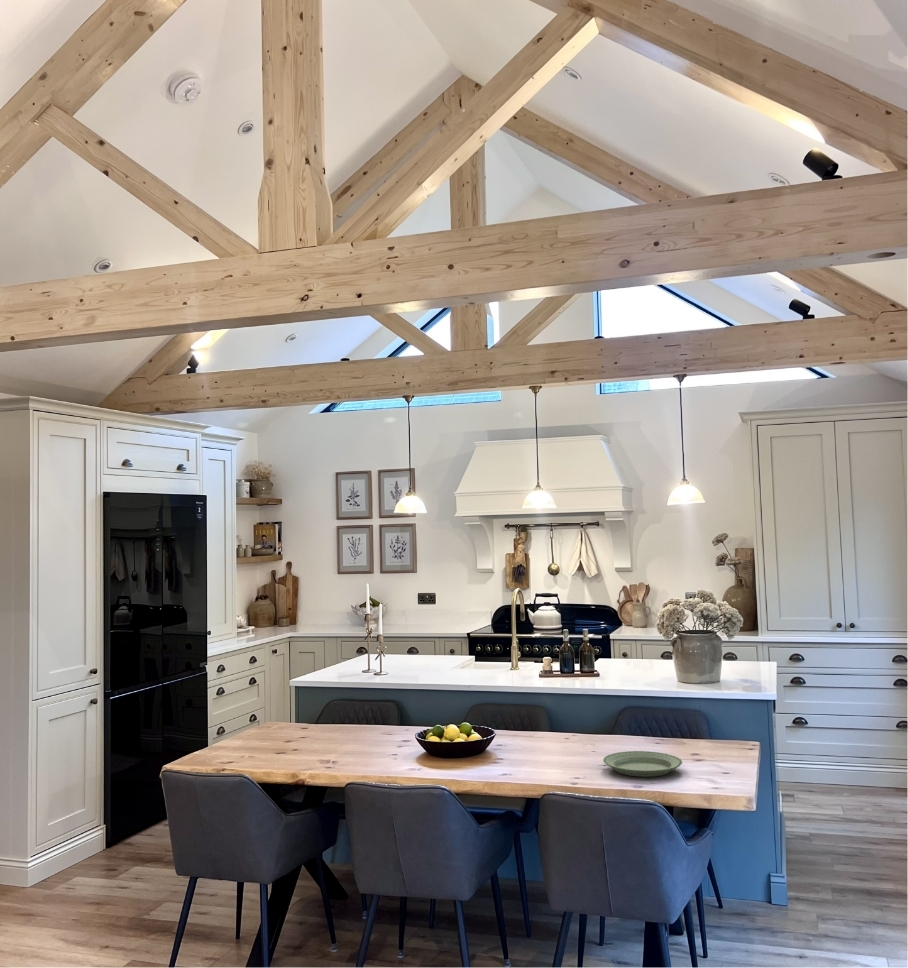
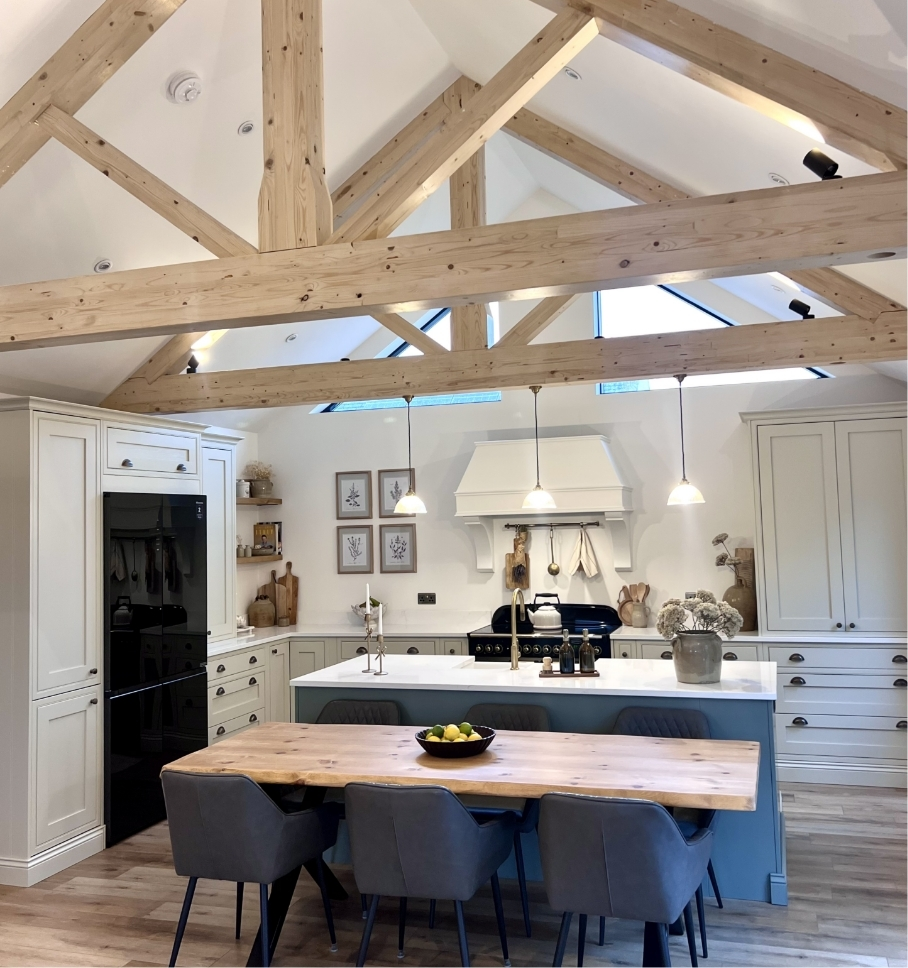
- plate (642, 765)
